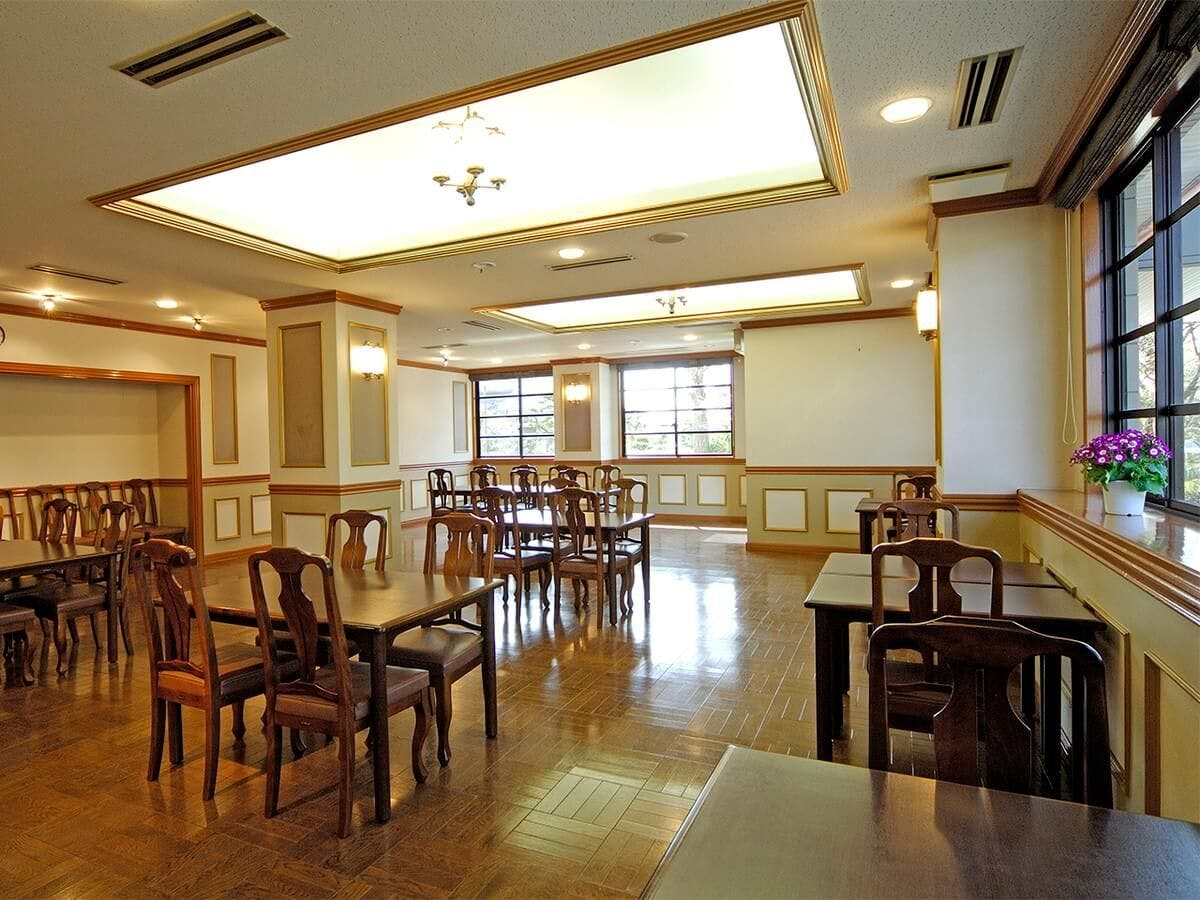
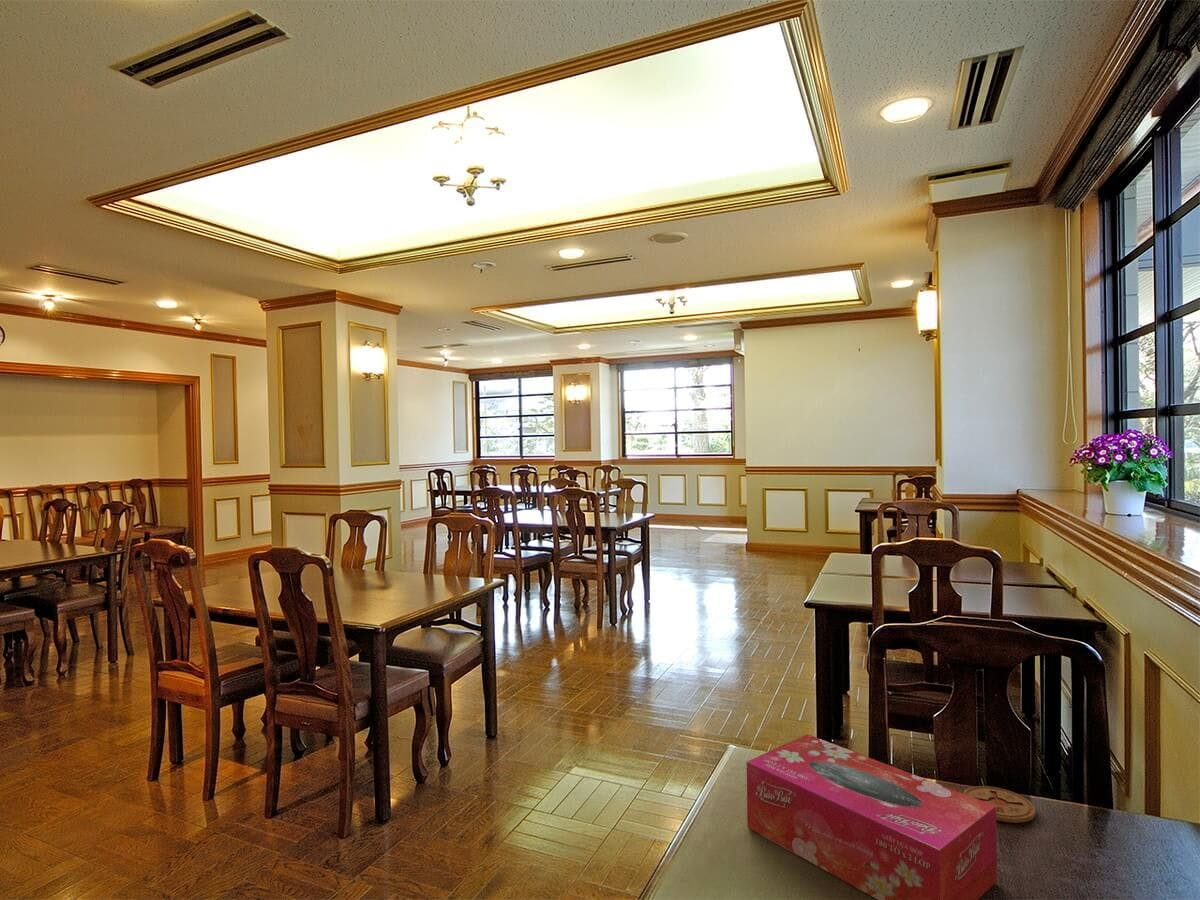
+ tissue box (863, 817)
+ coaster (998, 803)
